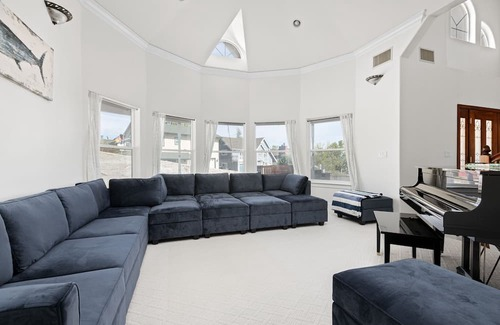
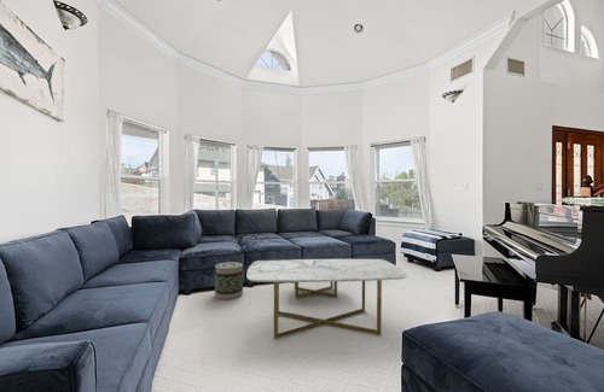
+ coffee table (319, 281)
+ basket (228, 279)
